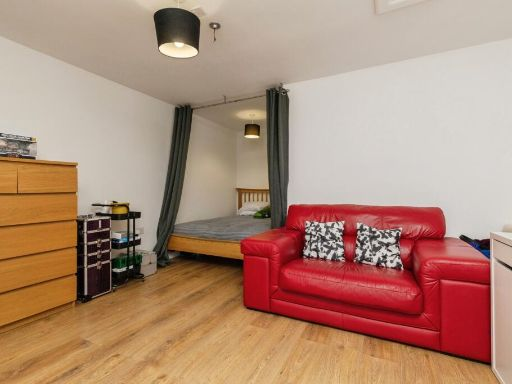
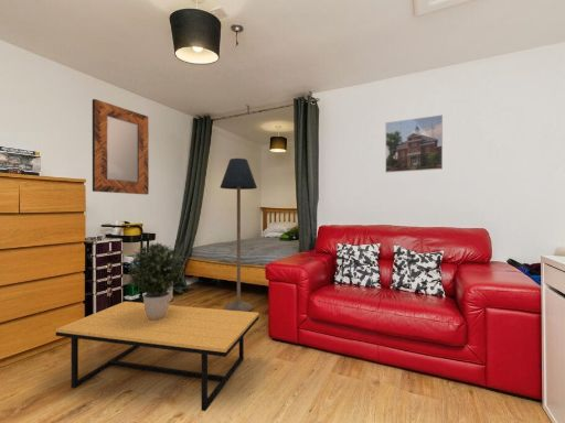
+ home mirror (122, 150)
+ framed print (413, 144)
+ floor lamp (238, 234)
+ coffee table (164, 346)
+ potted plant (157, 279)
